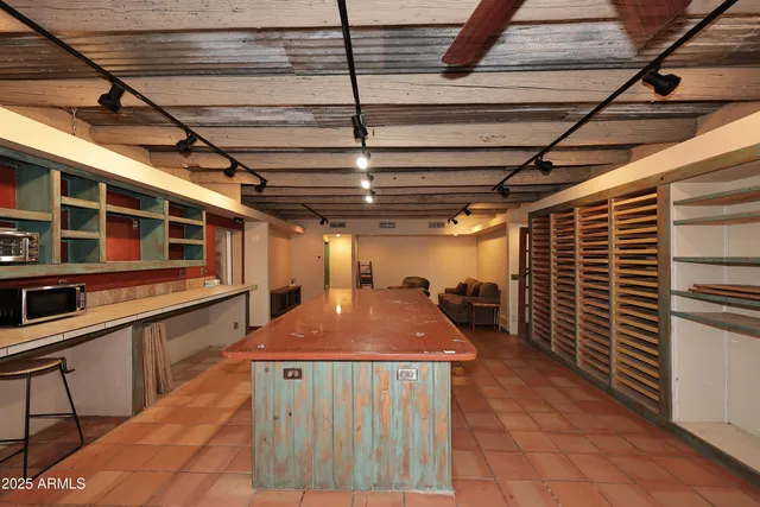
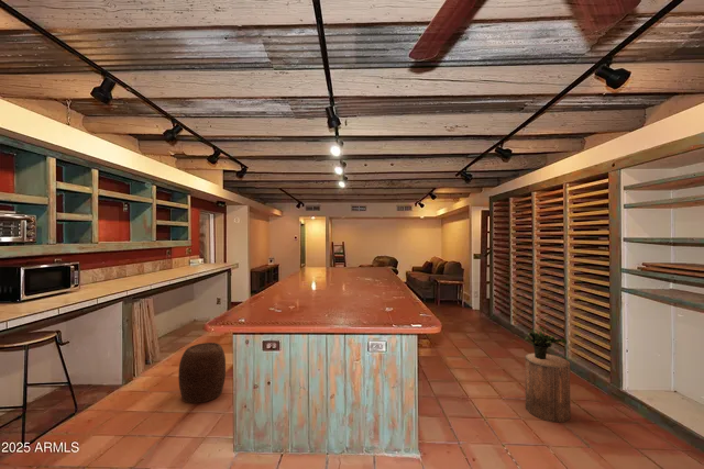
+ stool (202, 370)
+ potted plant (546, 342)
+ stool (547, 386)
